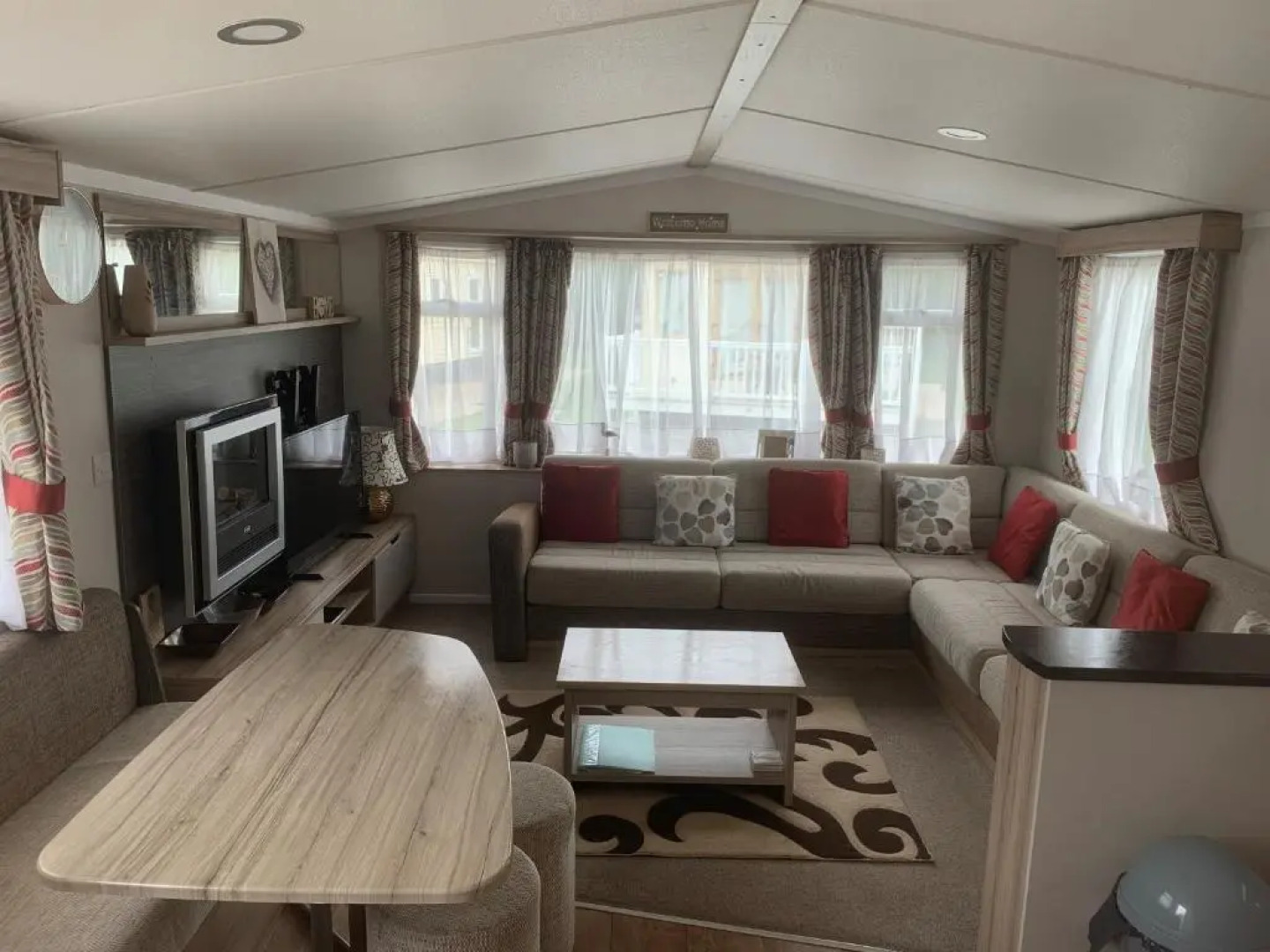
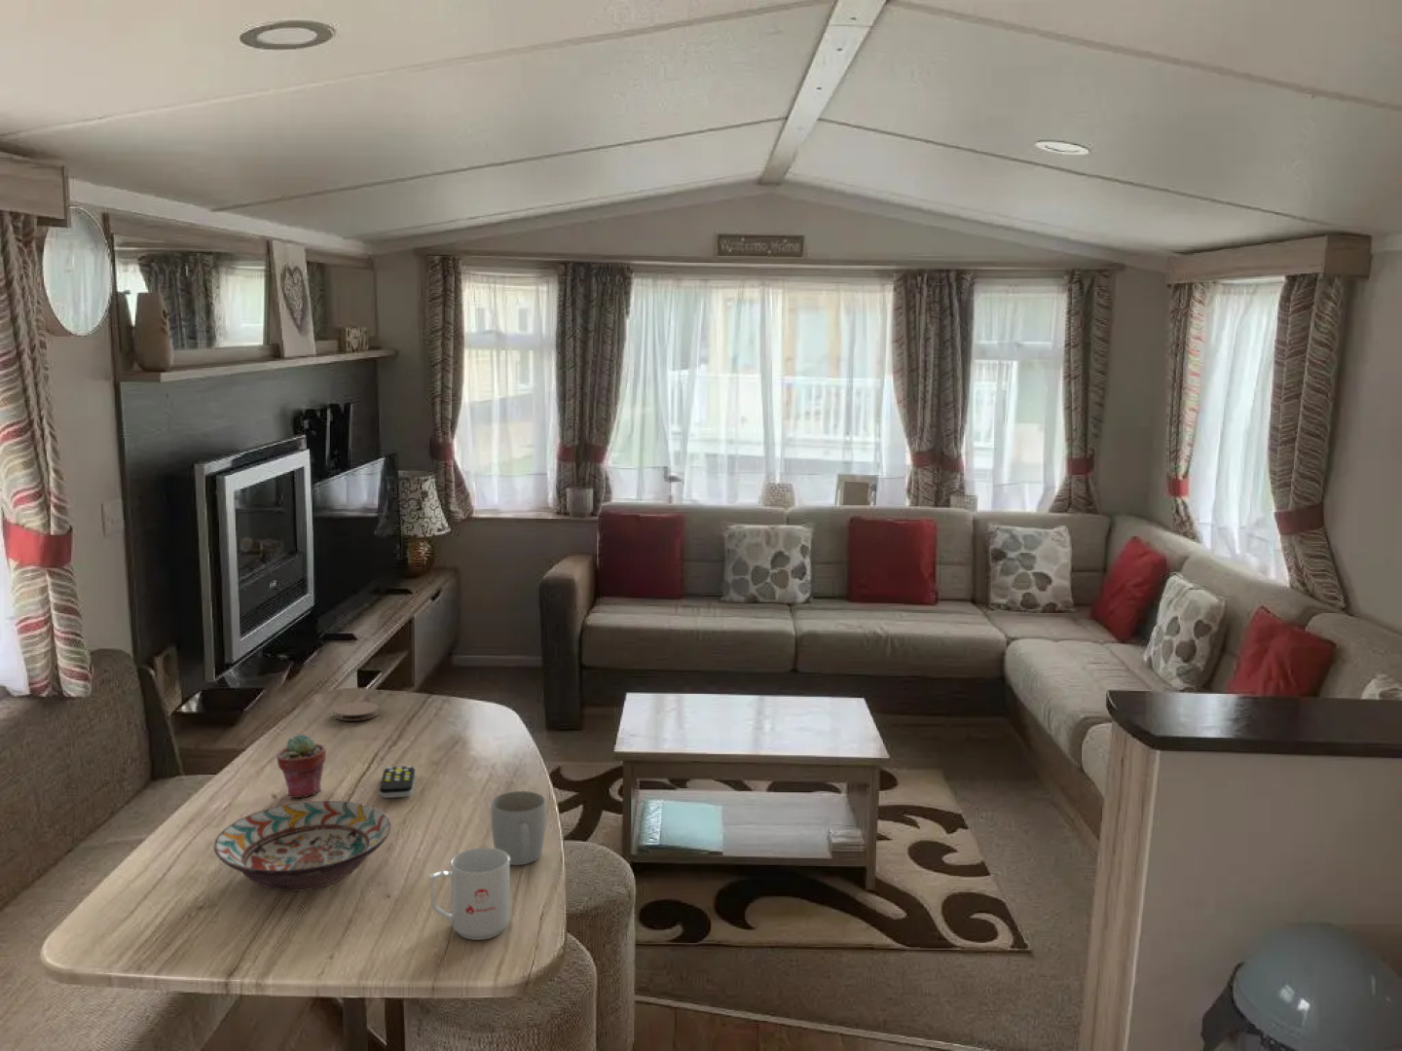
+ mug (520, 834)
+ coaster (357, 710)
+ potted succulent (301, 763)
+ remote control (397, 781)
+ mug (470, 895)
+ decorative bowl (305, 852)
